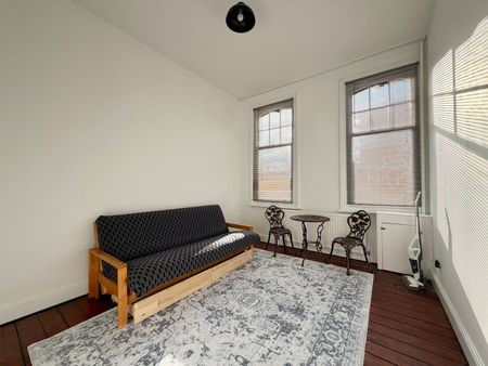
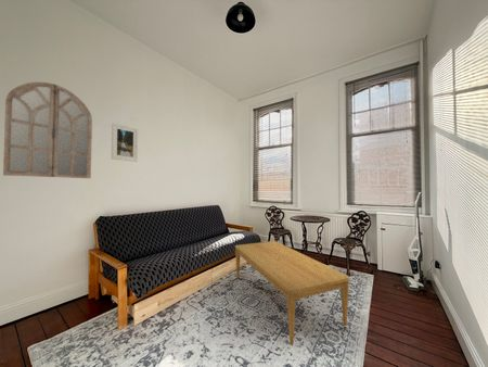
+ coffee table (280, 277)
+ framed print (125, 143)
+ home mirror (53, 130)
